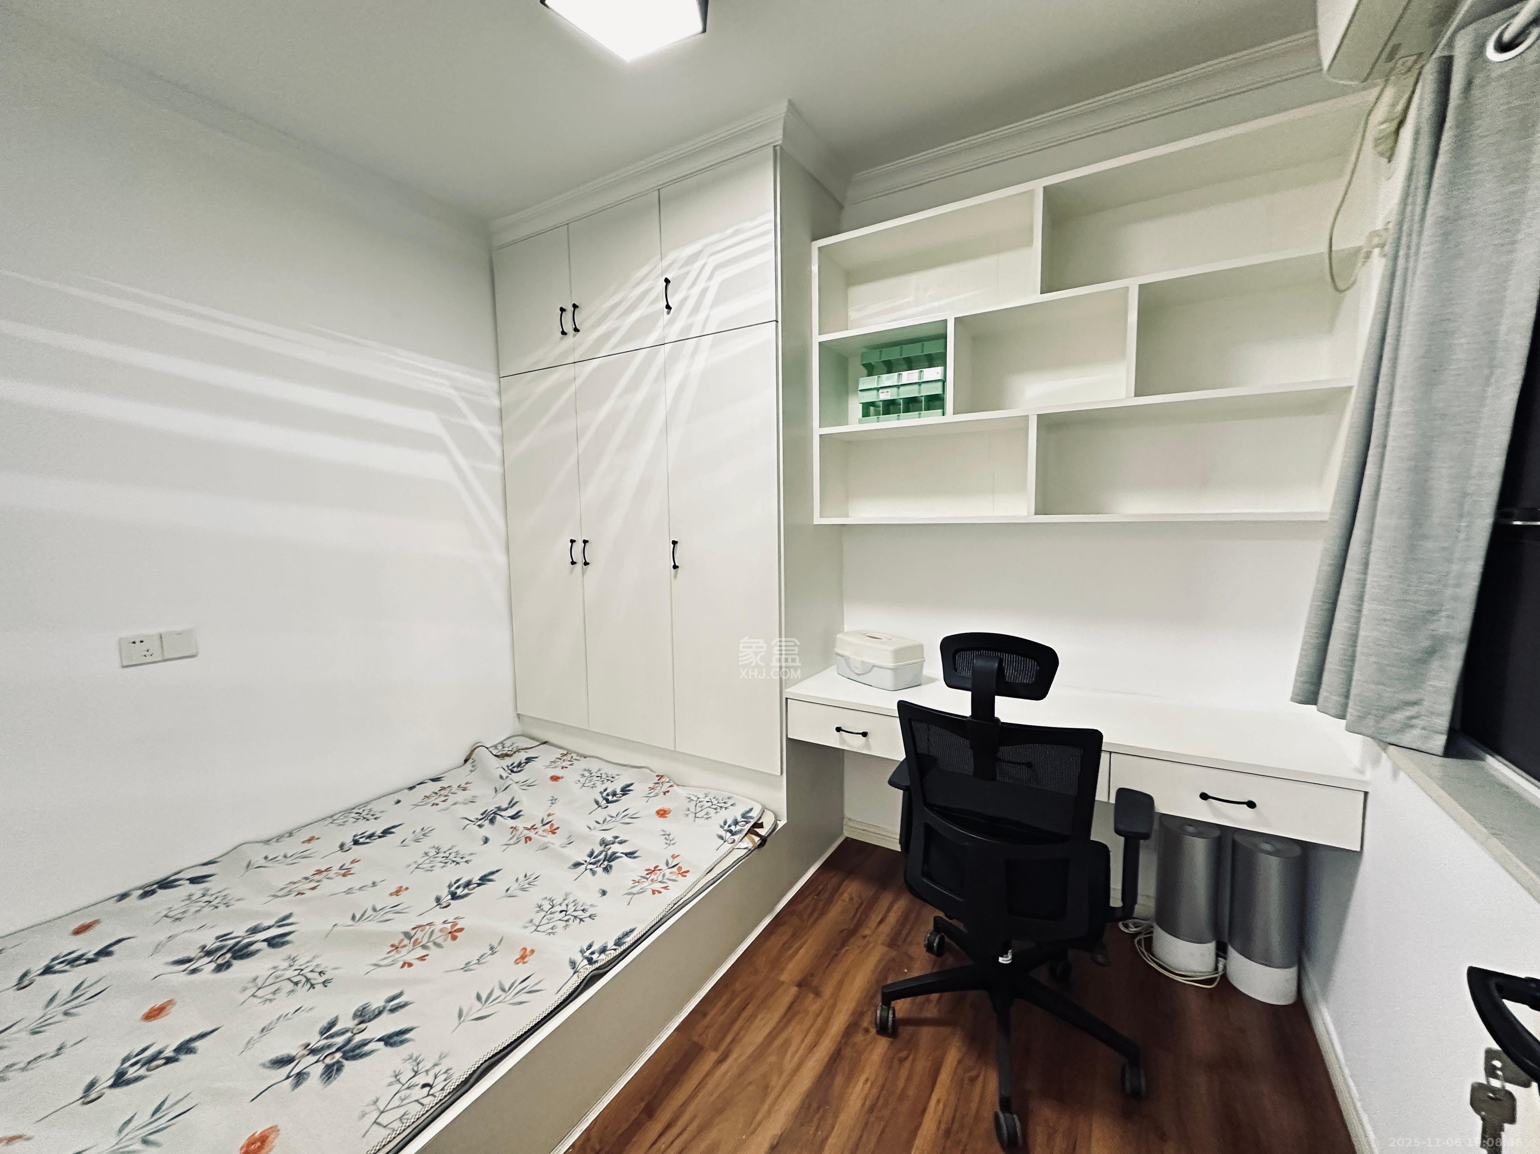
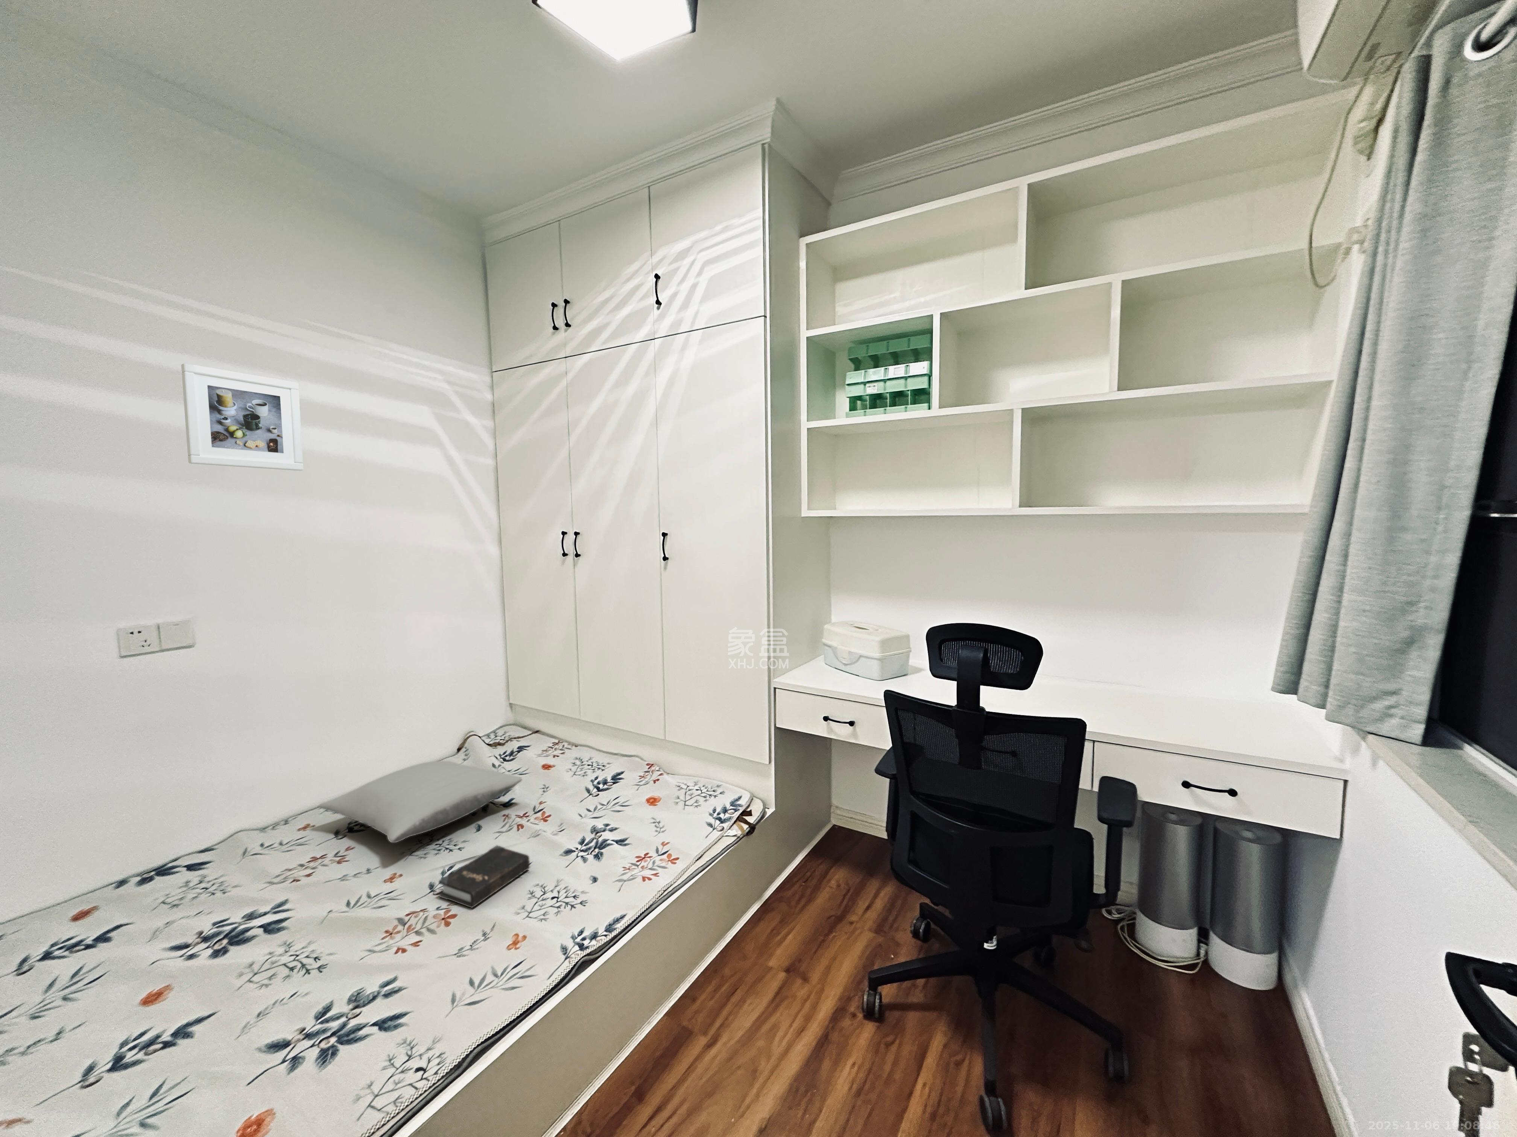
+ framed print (246, 420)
+ hardback book (486, 874)
+ pillow (424, 794)
